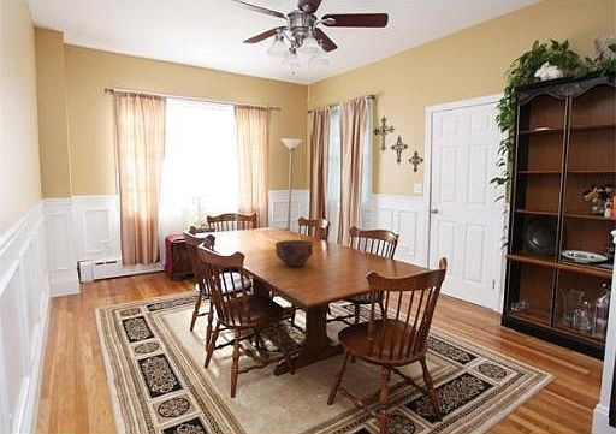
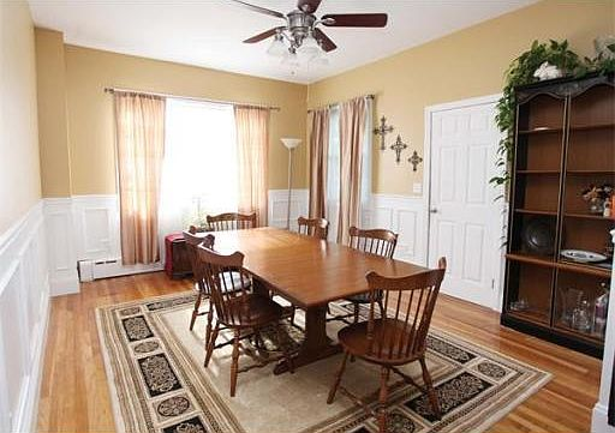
- bowl (294, 252)
